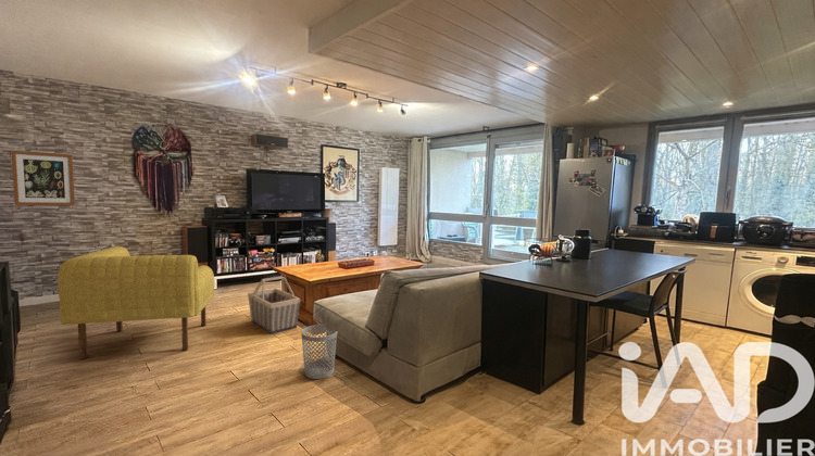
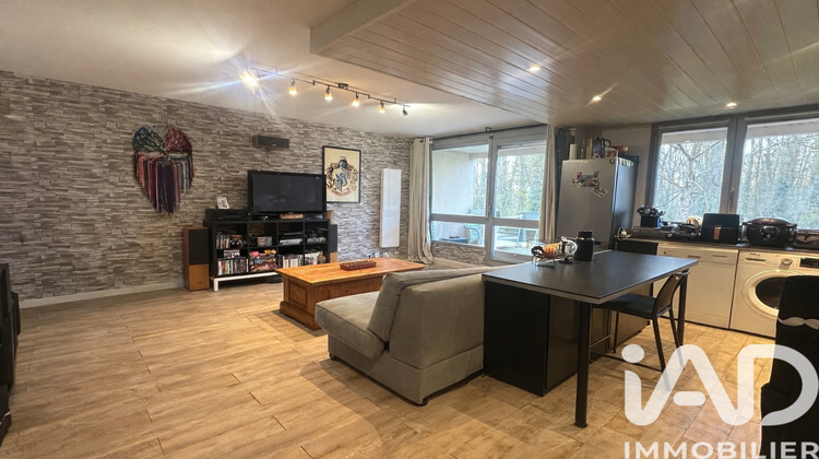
- armchair (148, 296)
- basket (273, 301)
- wastebasket (318, 352)
- wall art (45, 179)
